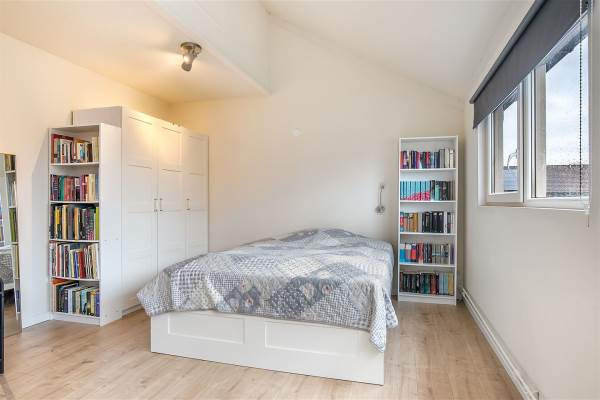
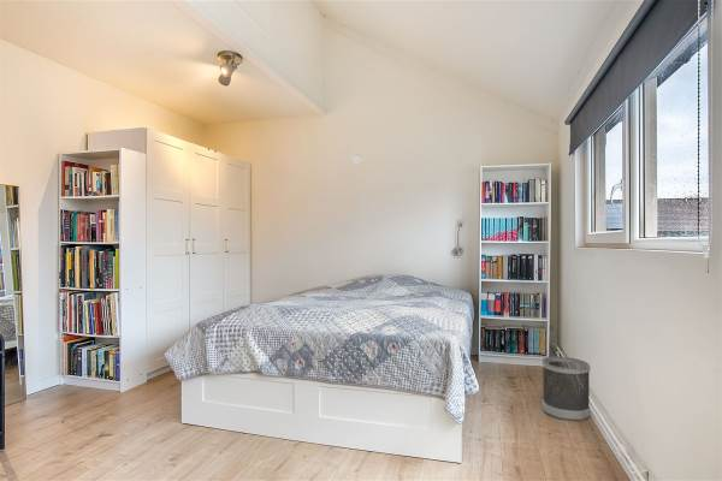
+ wastebasket (564, 386)
